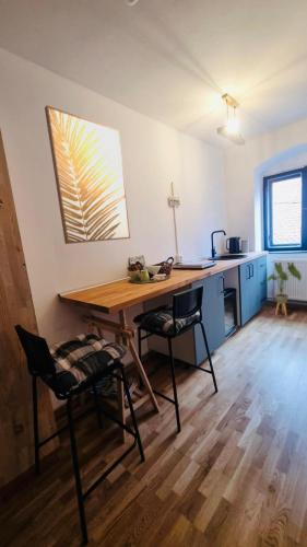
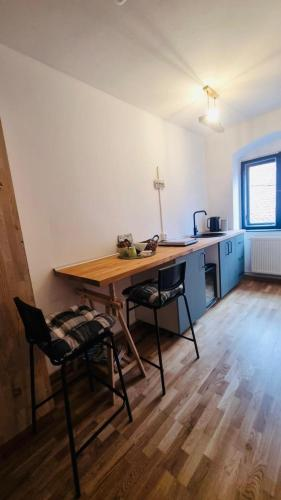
- wall art (93, 183)
- house plant (283, 288)
